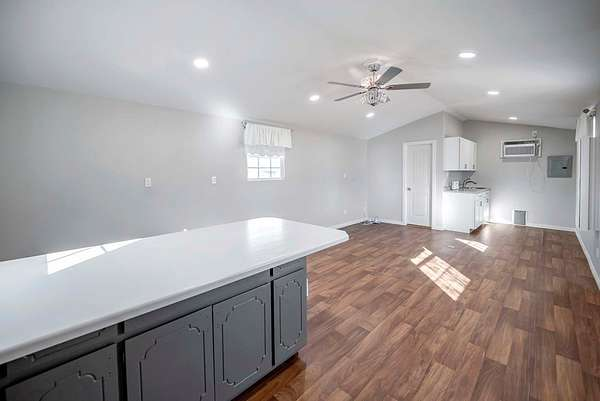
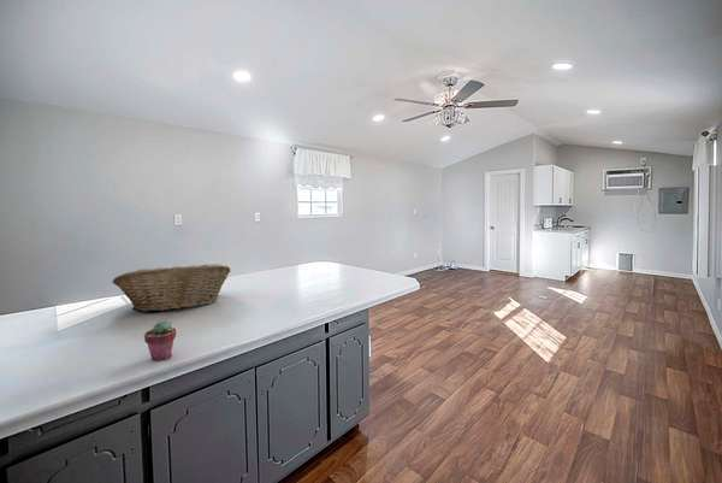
+ fruit basket (176, 283)
+ potted succulent (160, 338)
